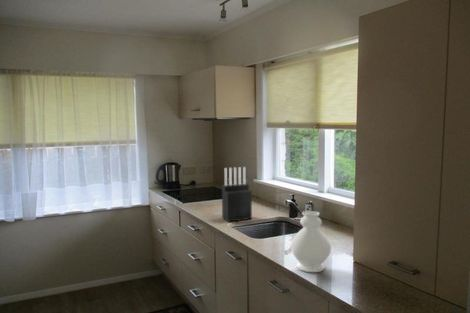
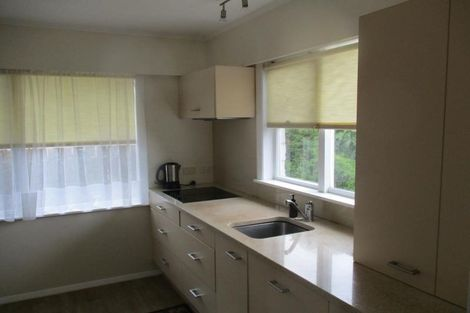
- decorative vase (310, 240)
- knife block (237, 193)
